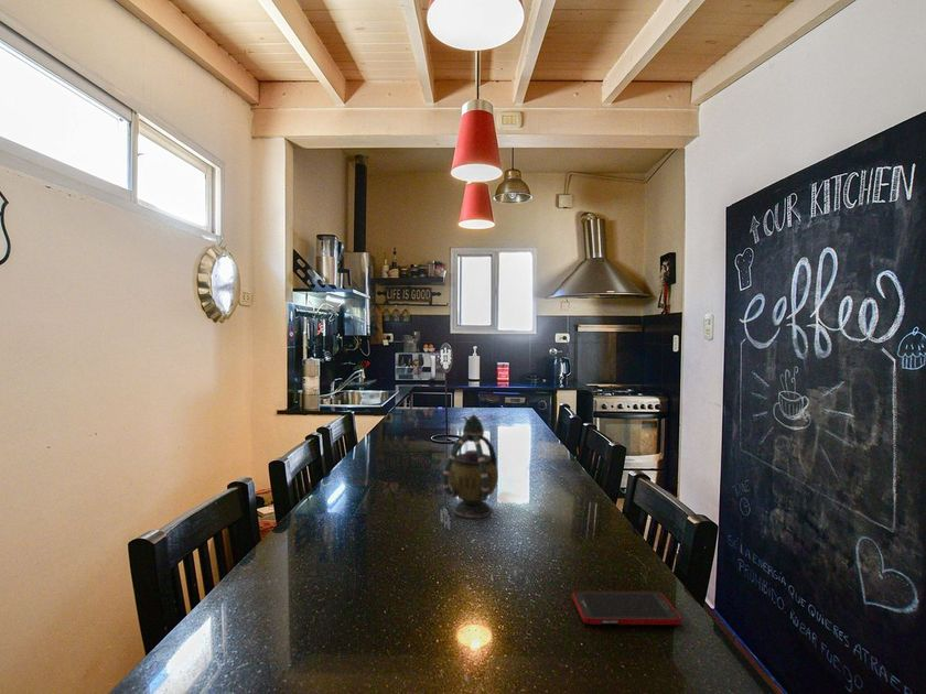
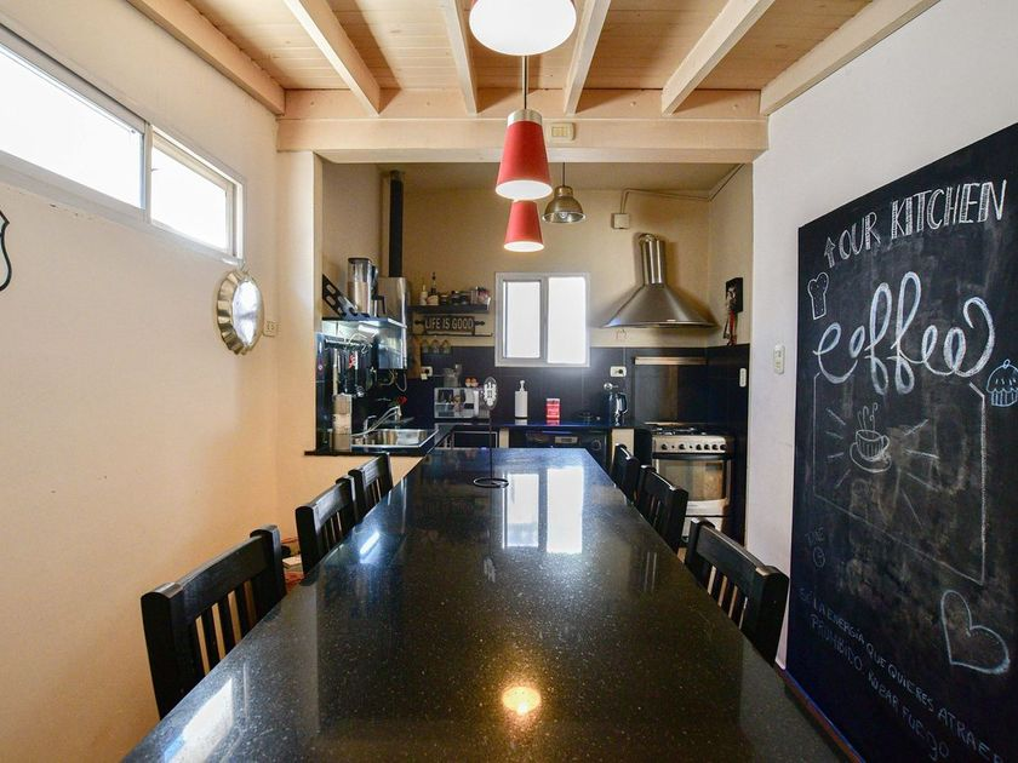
- cell phone (624, 607)
- teapot (475, 458)
